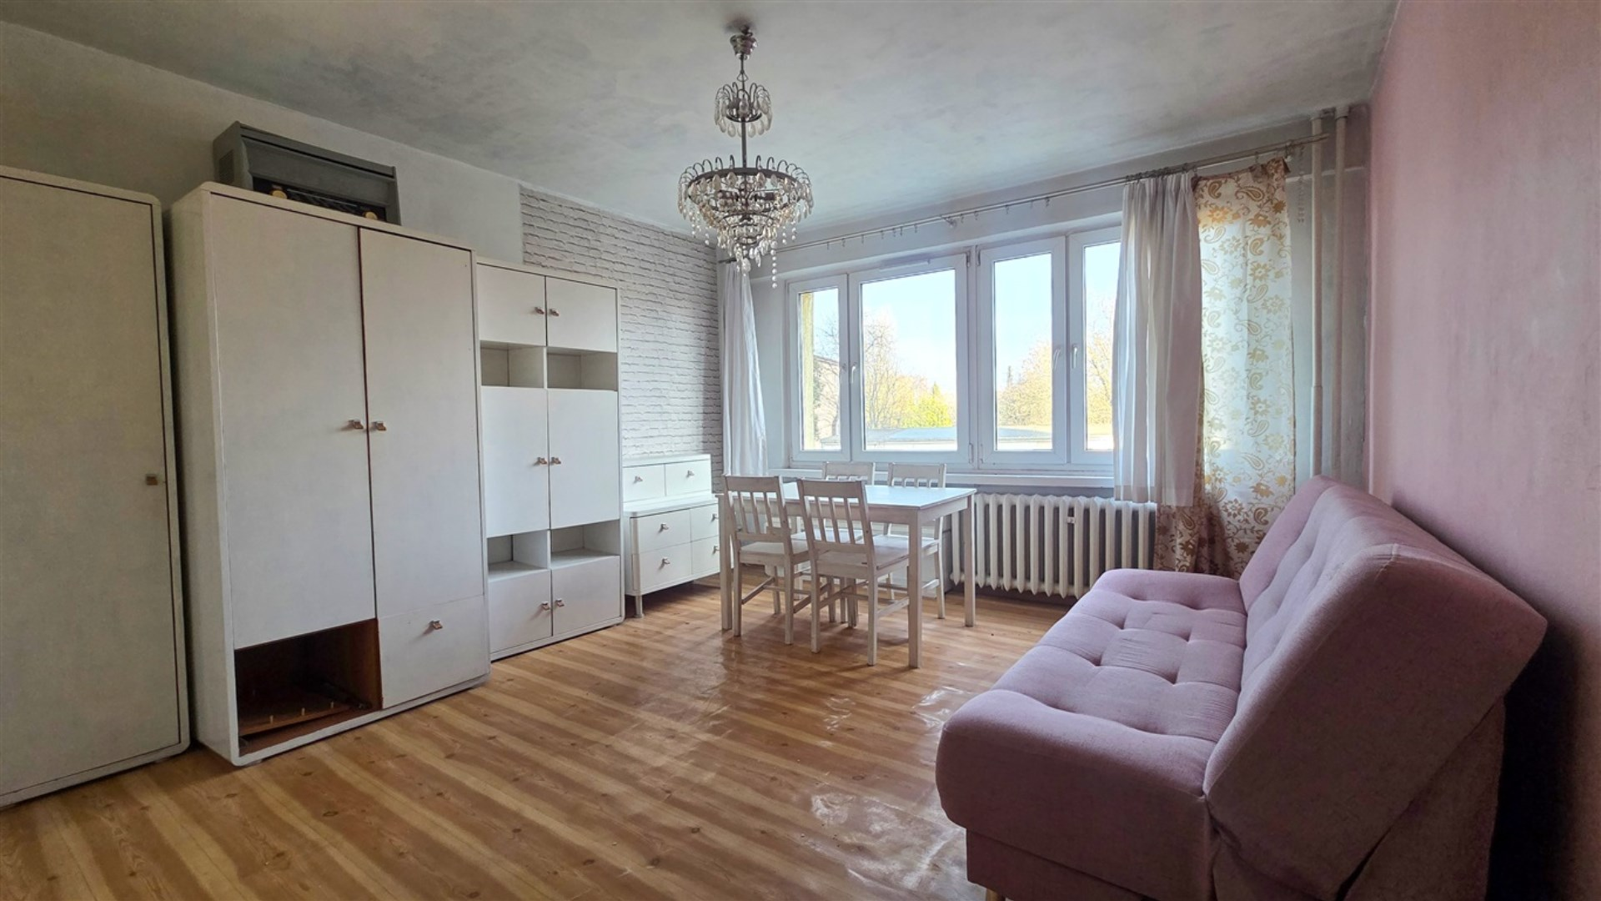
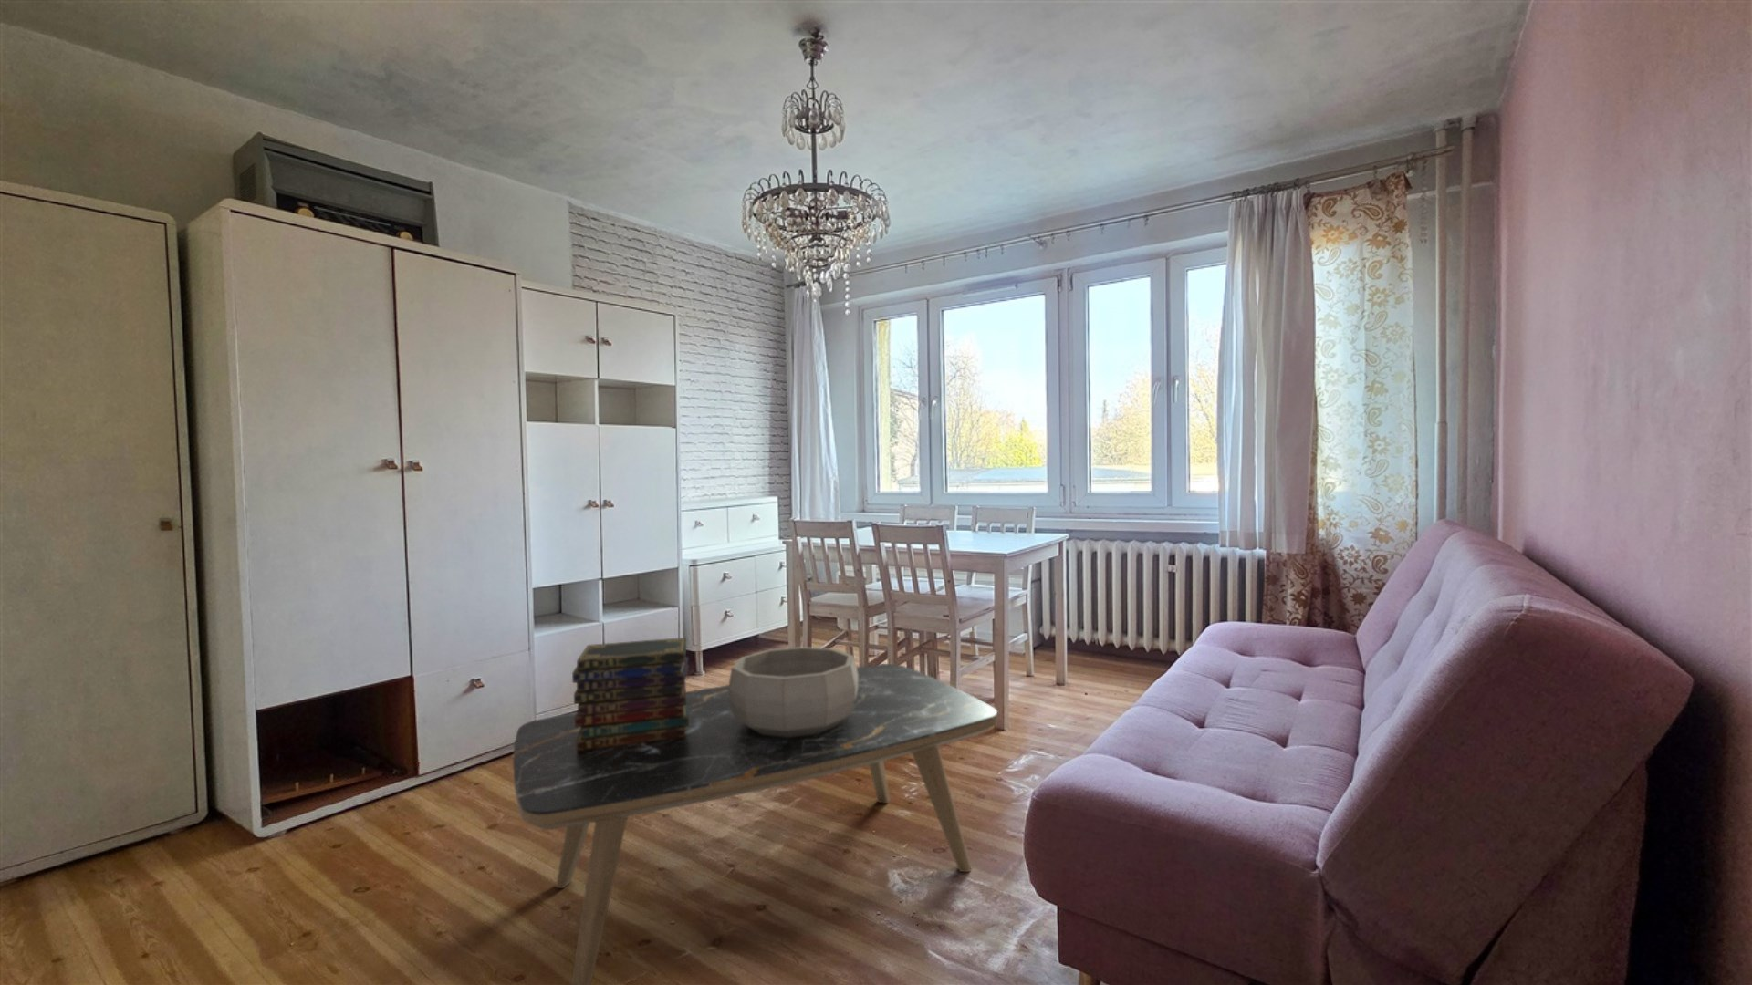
+ decorative bowl (795, 689)
+ book stack (634, 689)
+ coffee table (762, 789)
